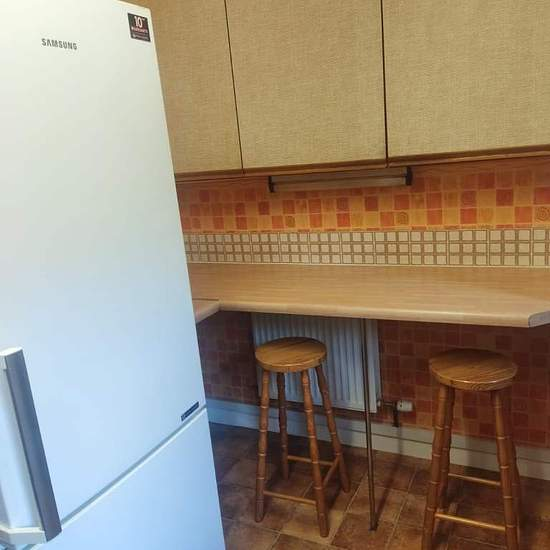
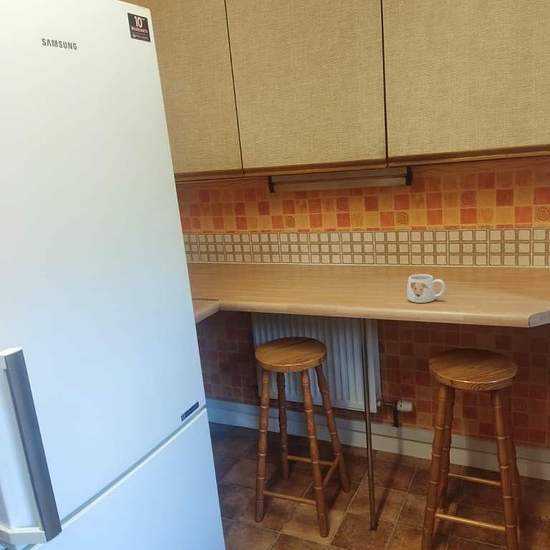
+ mug (426, 288)
